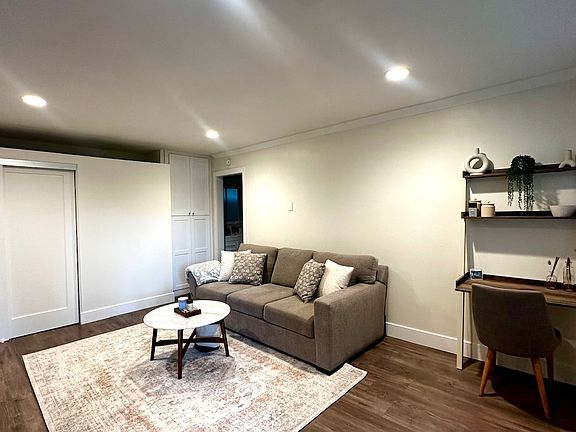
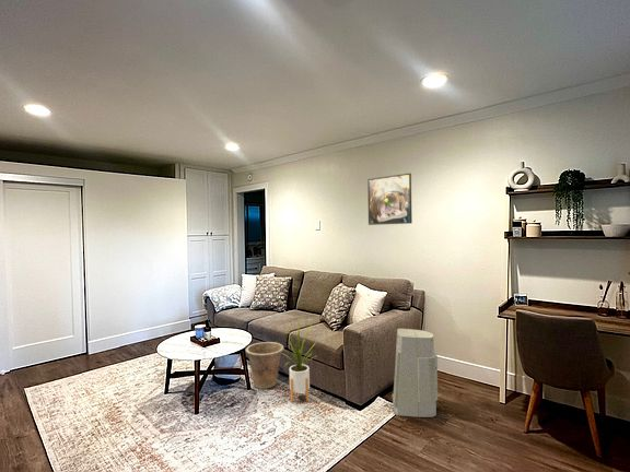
+ air purifier (413, 370)
+ clay cup (265, 365)
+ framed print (388, 200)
+ house plant (300, 358)
